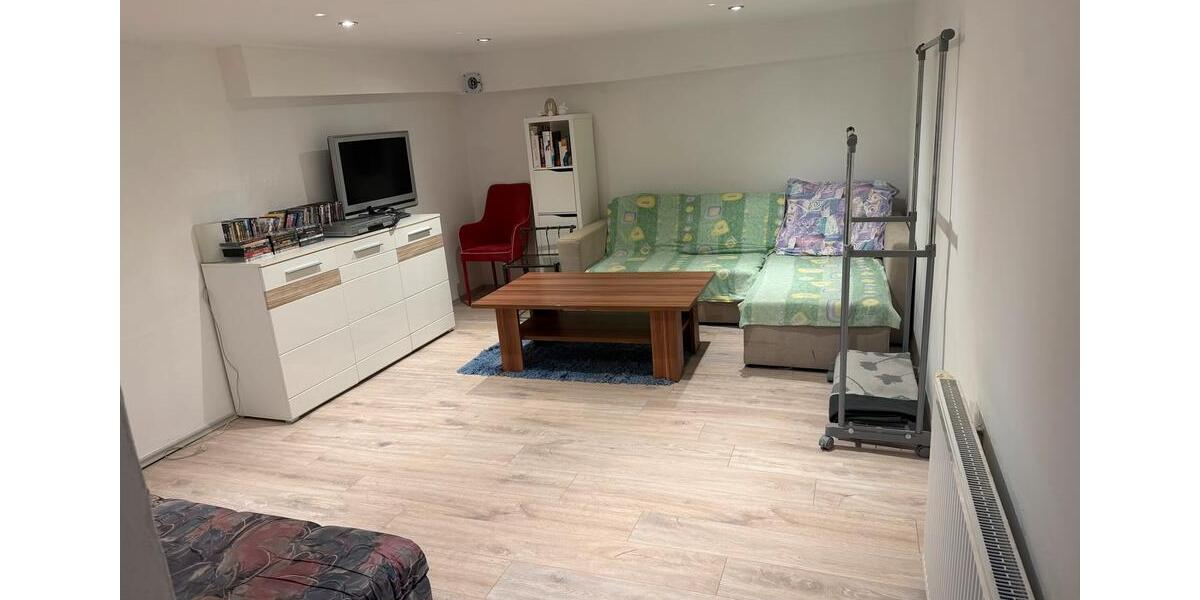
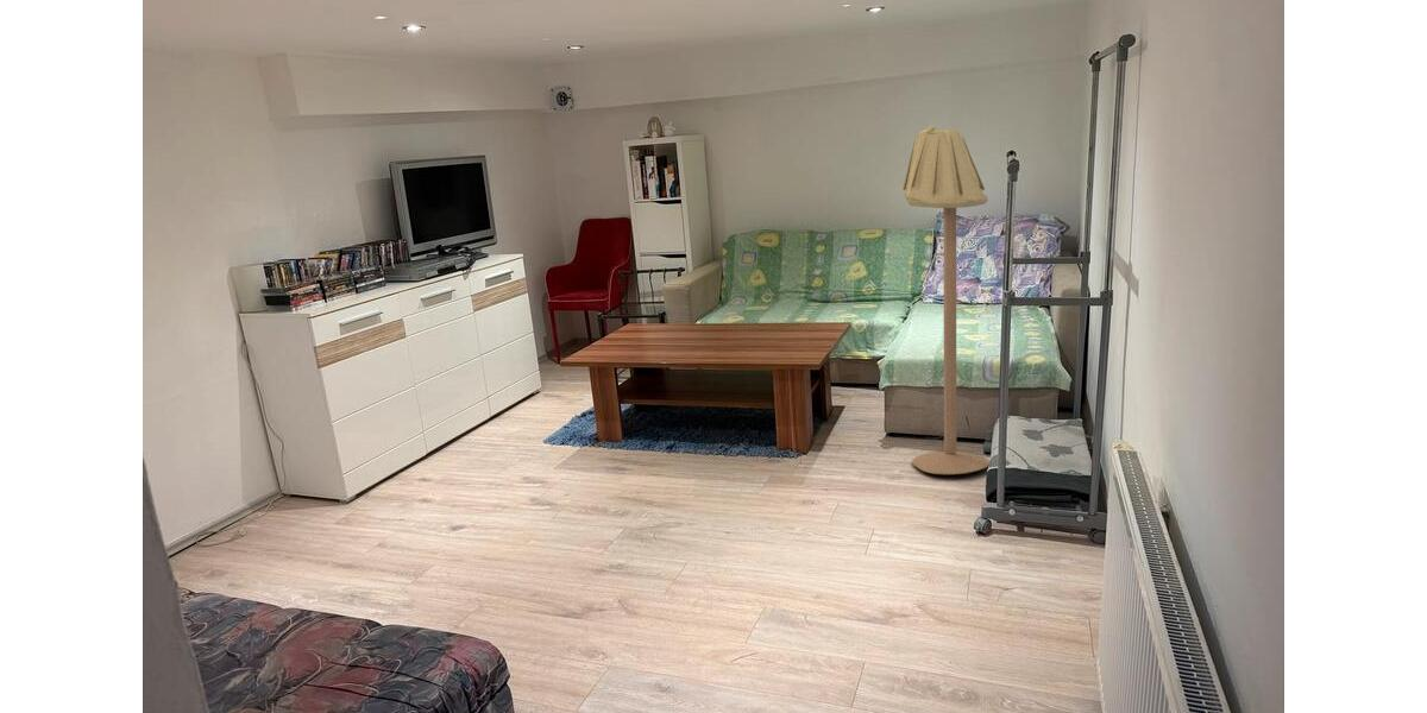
+ floor lamp (947, 297)
